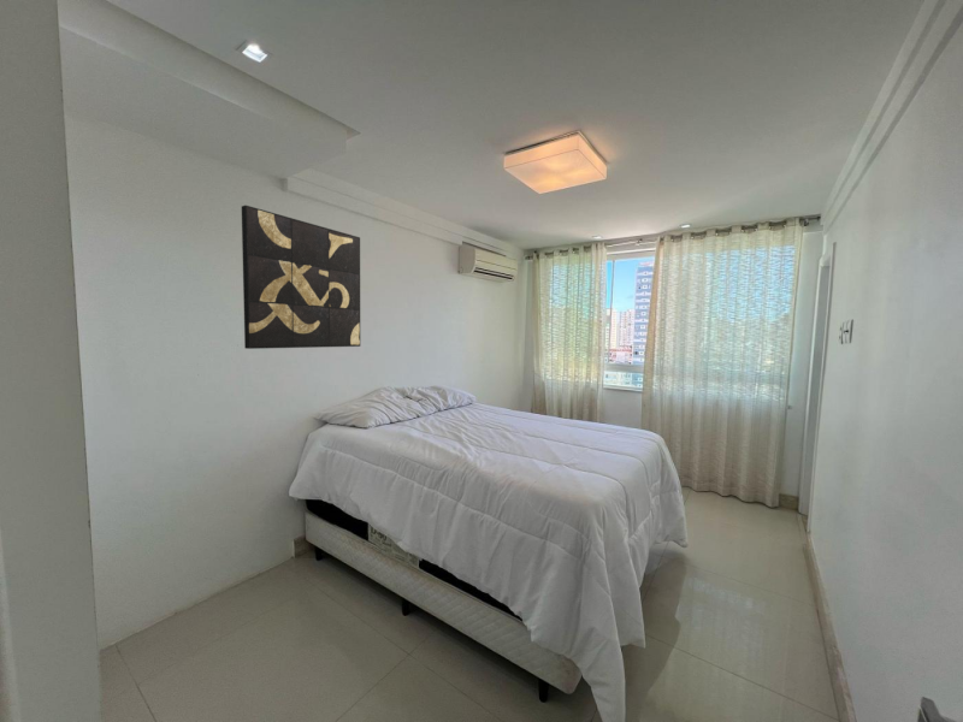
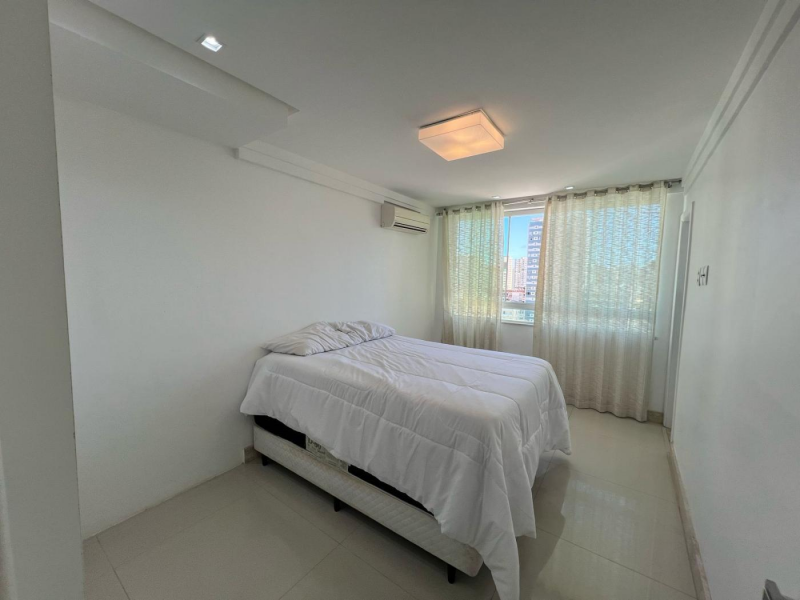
- wall art (308, 285)
